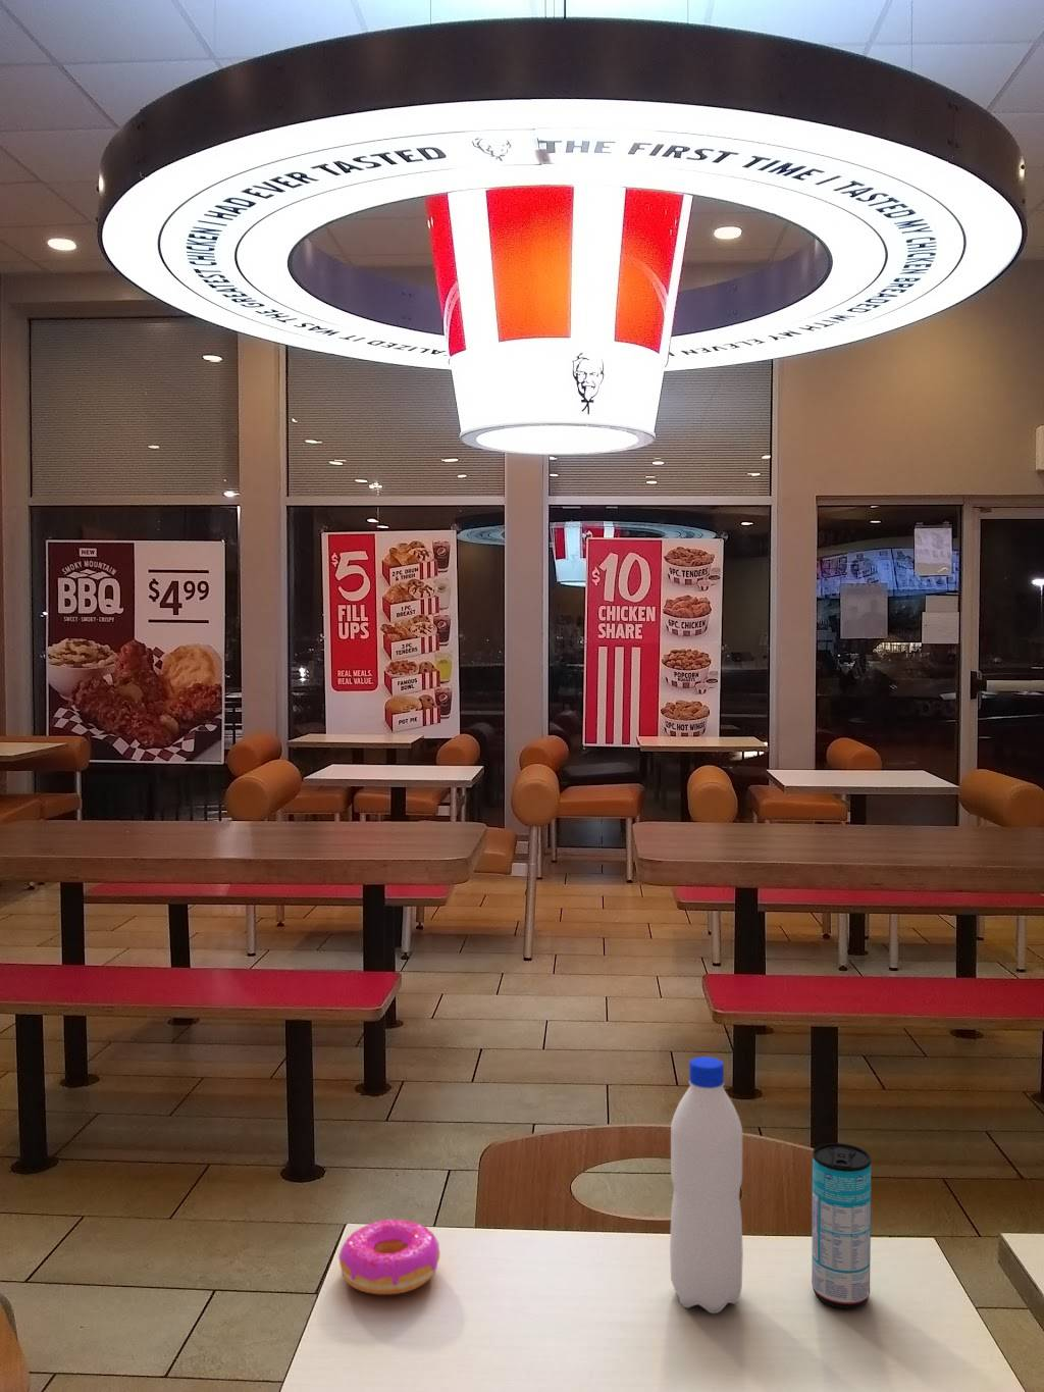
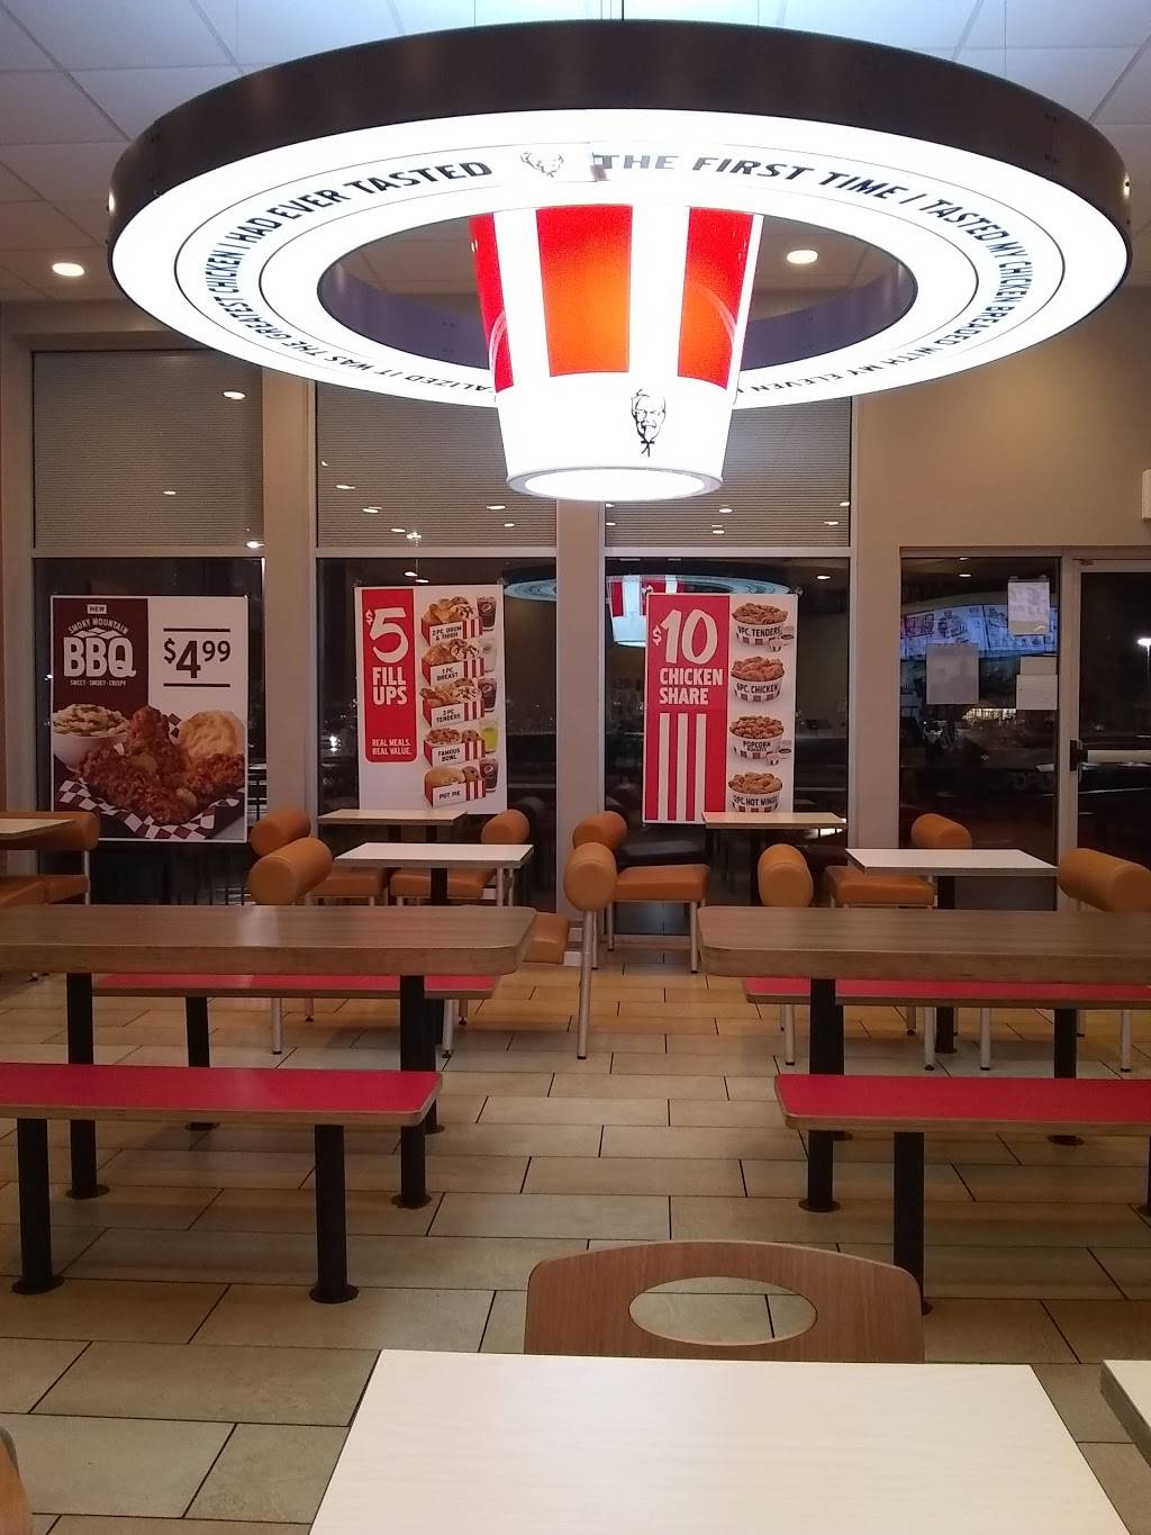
- water bottle (705, 1179)
- donut (390, 1255)
- beverage can (841, 1225)
